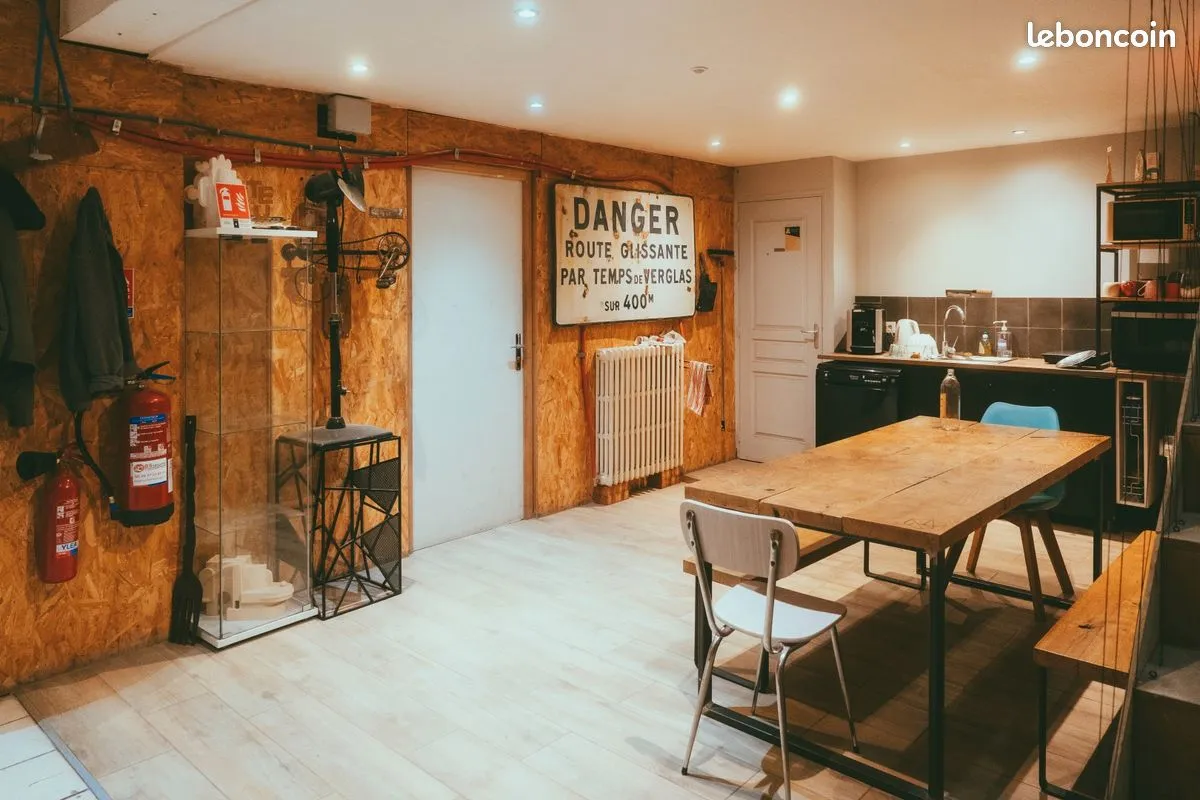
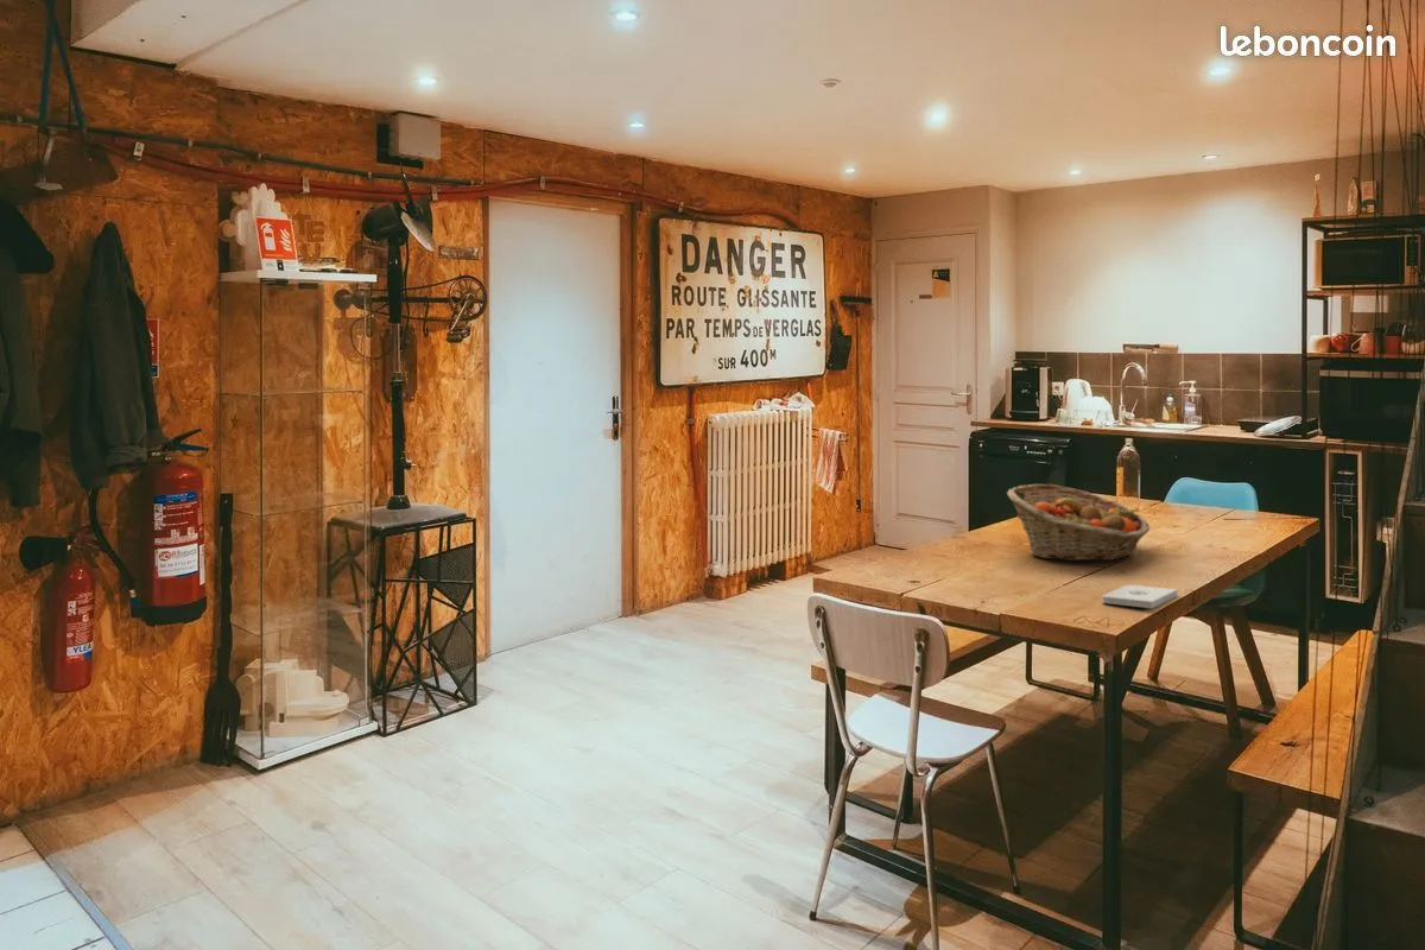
+ notepad (1139, 595)
+ fruit basket (1076, 520)
